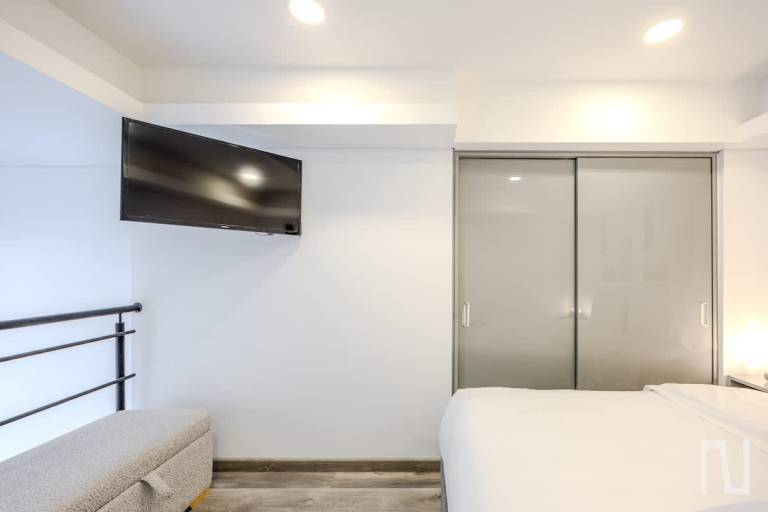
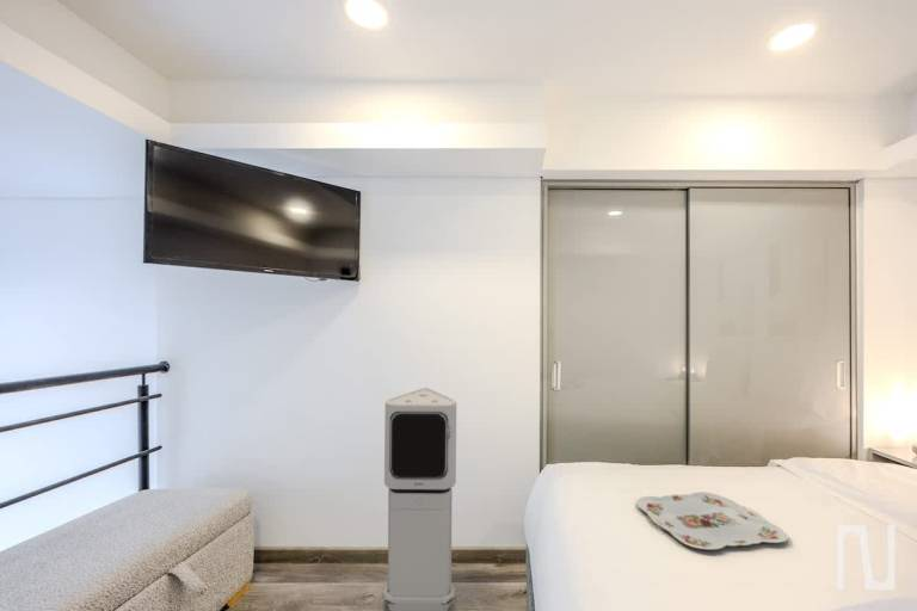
+ serving tray (706, 518)
+ air purifier (421, 492)
